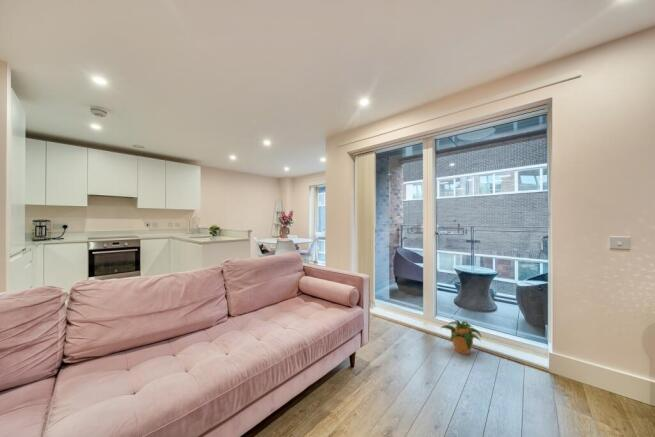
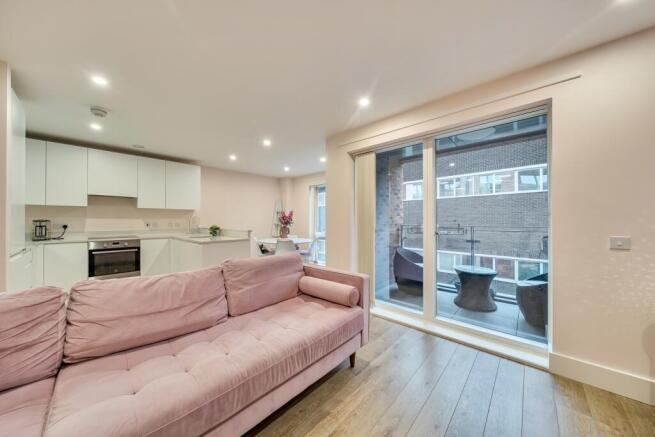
- potted plant (459, 334)
